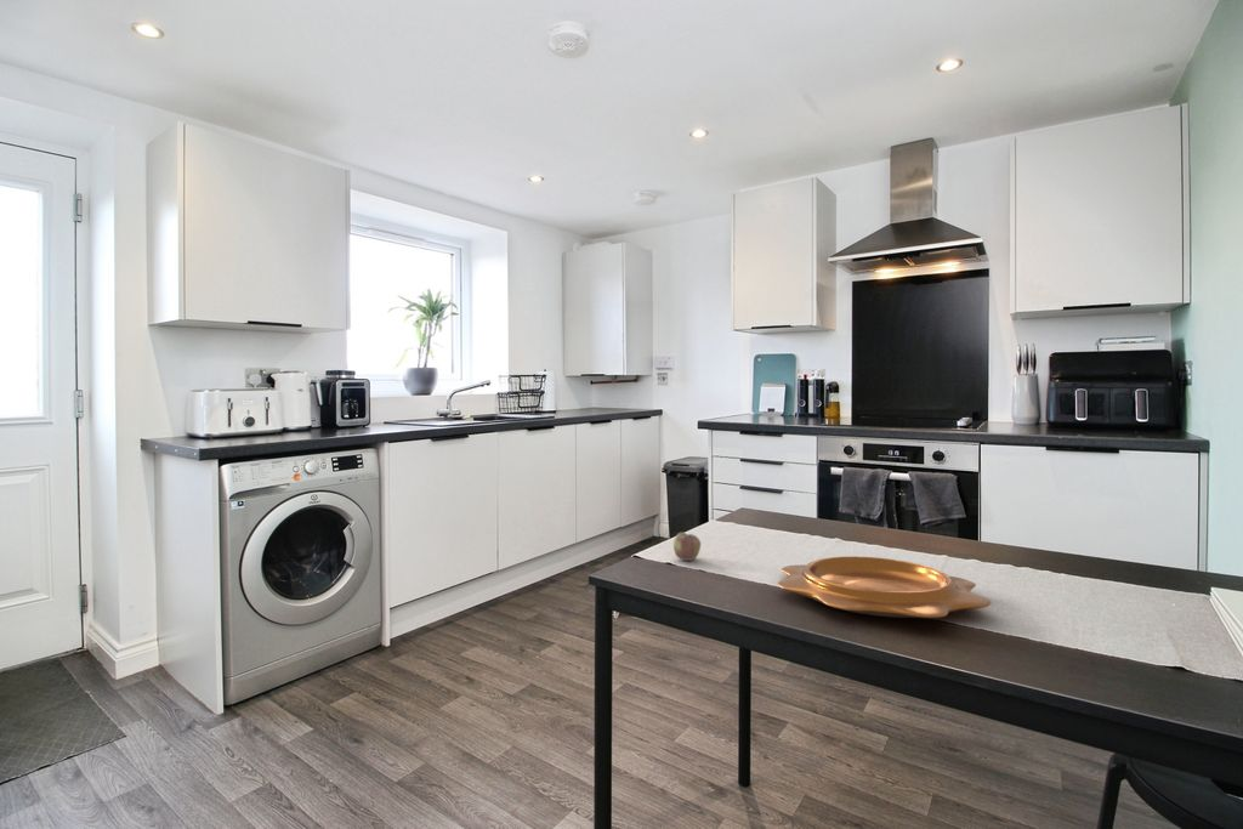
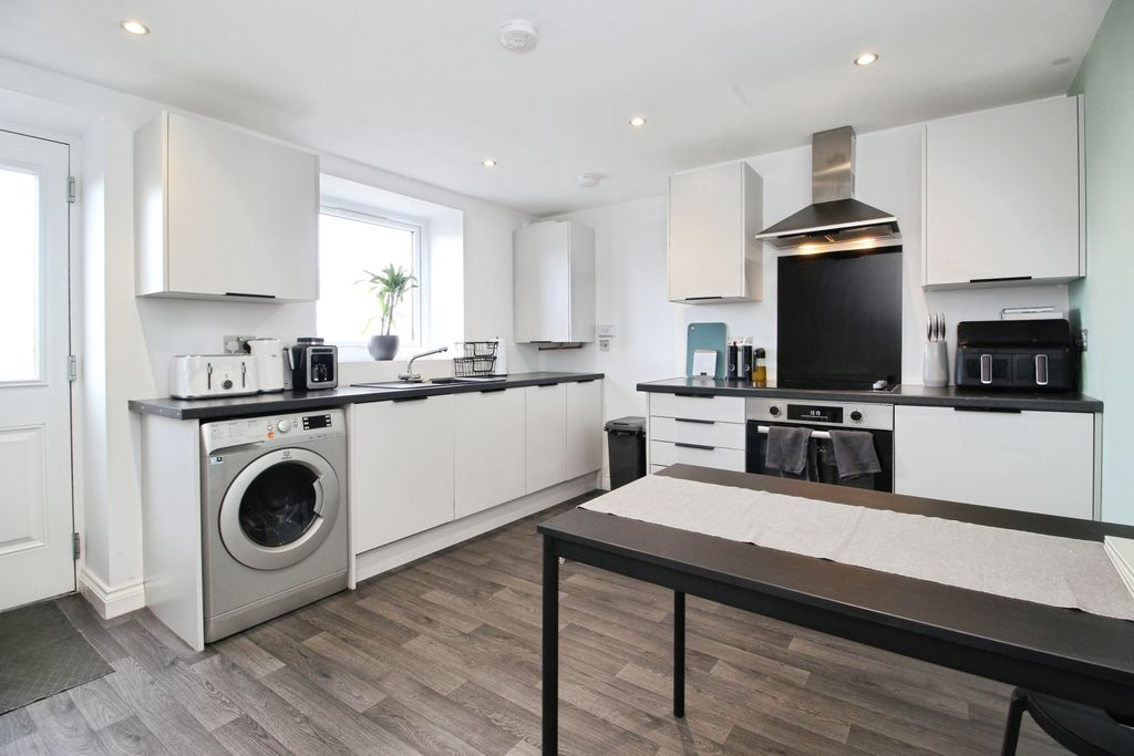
- apple (685, 546)
- decorative bowl (875, 583)
